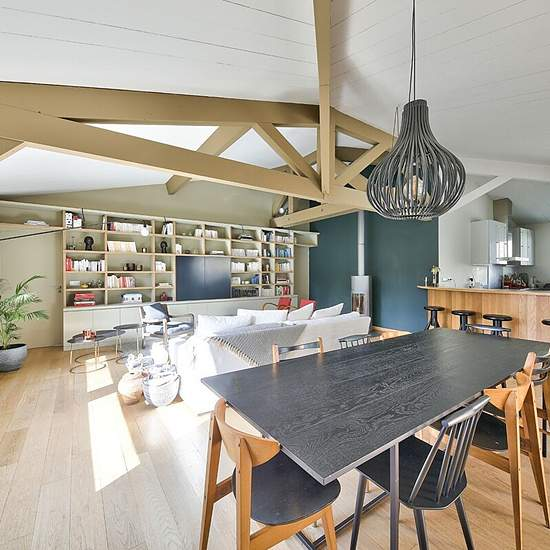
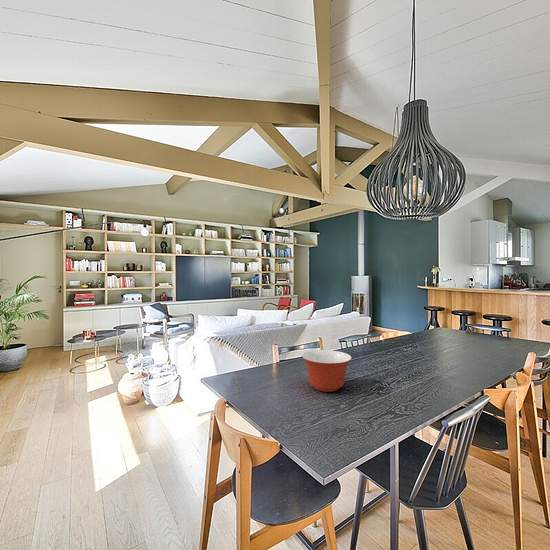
+ mixing bowl (326, 371)
